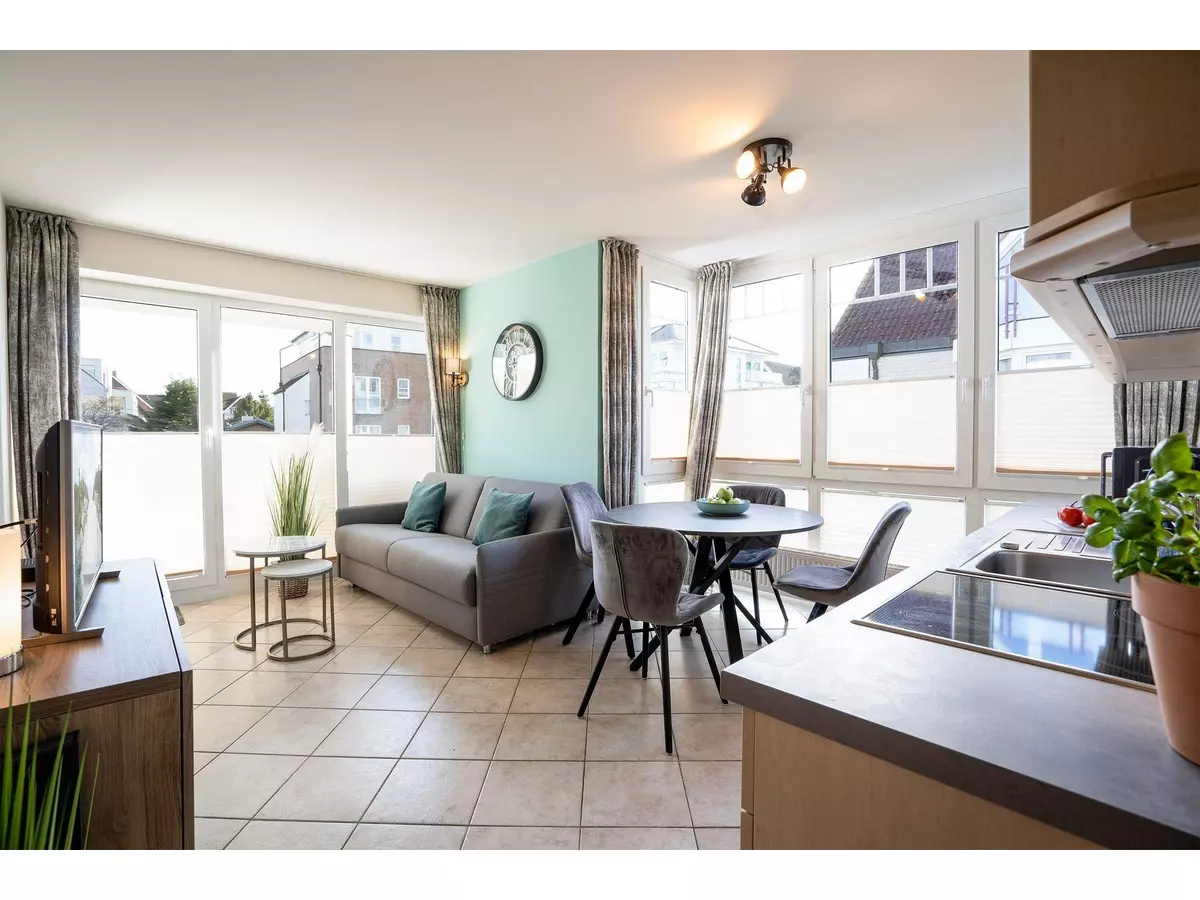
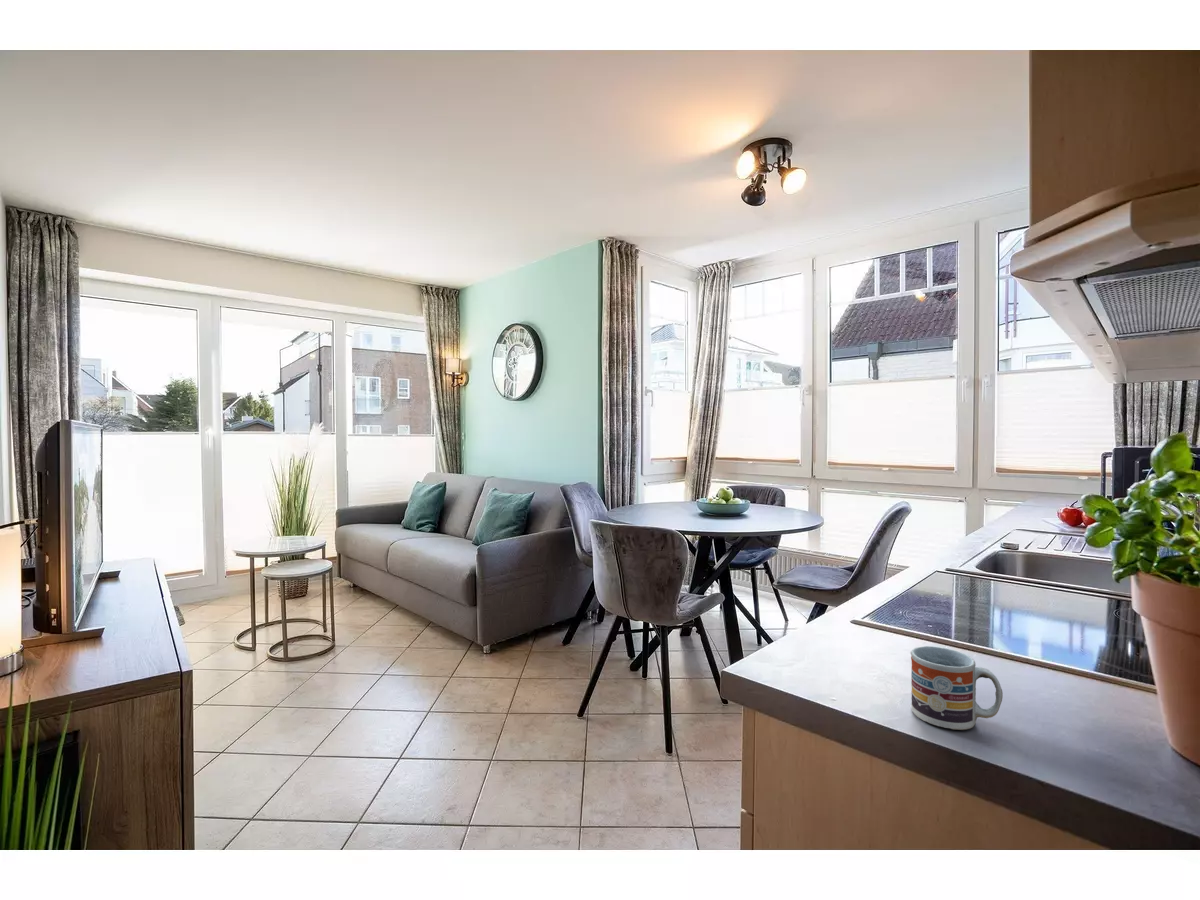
+ cup (954, 688)
